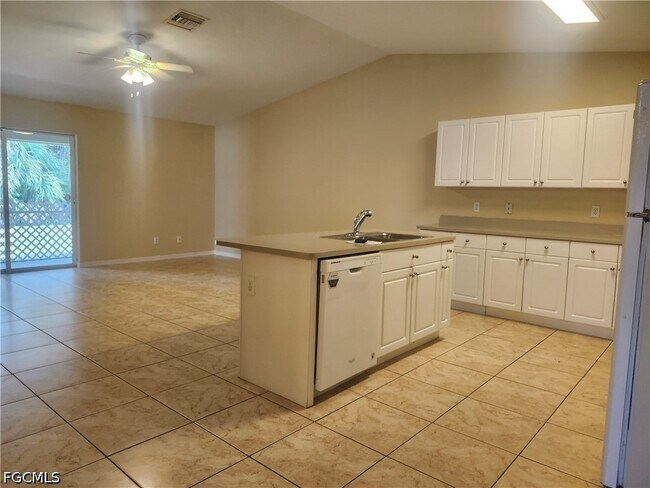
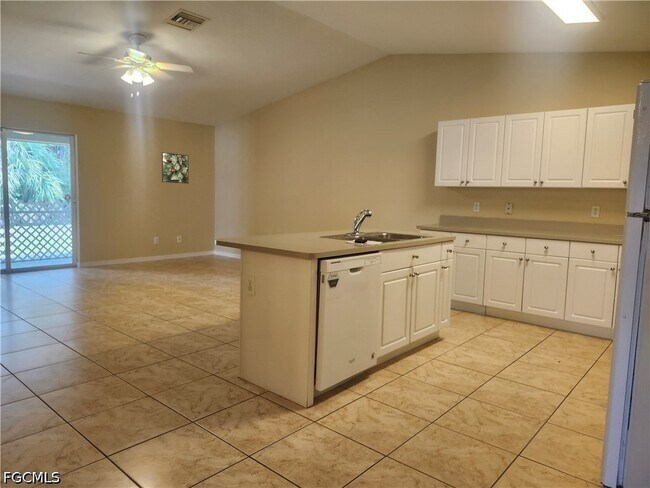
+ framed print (175, 168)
